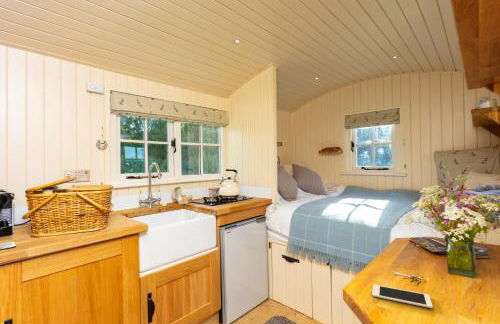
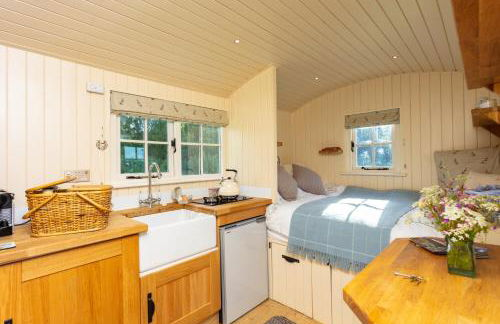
- cell phone (400, 295)
